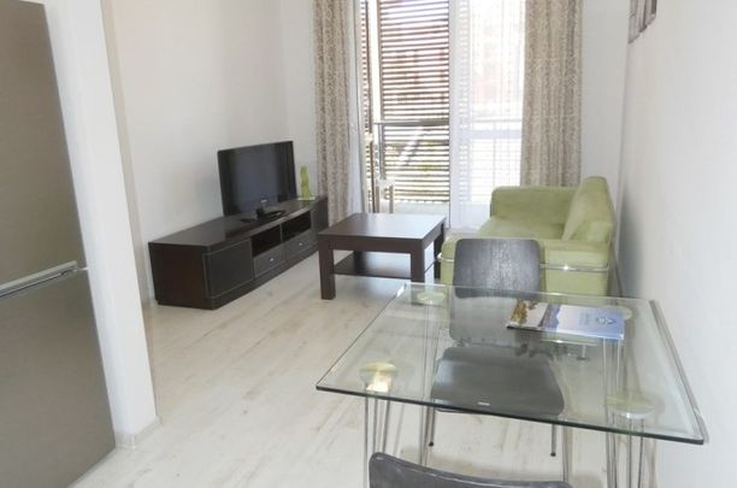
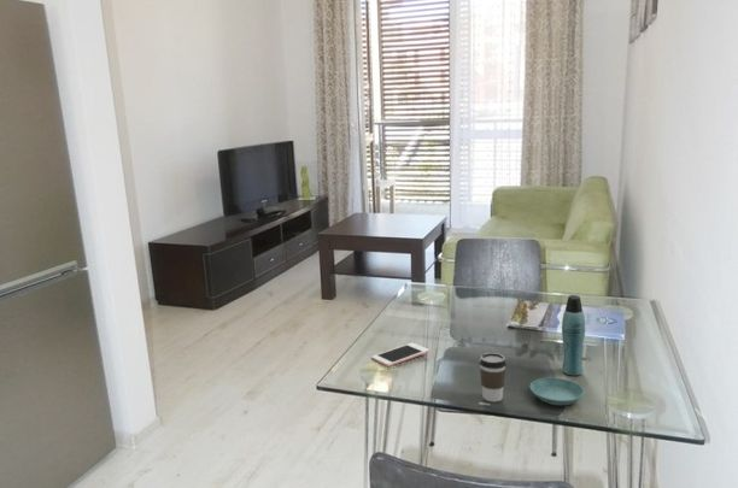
+ bottle (573, 334)
+ coffee cup (492, 377)
+ cell phone (400, 354)
+ saucer (556, 392)
